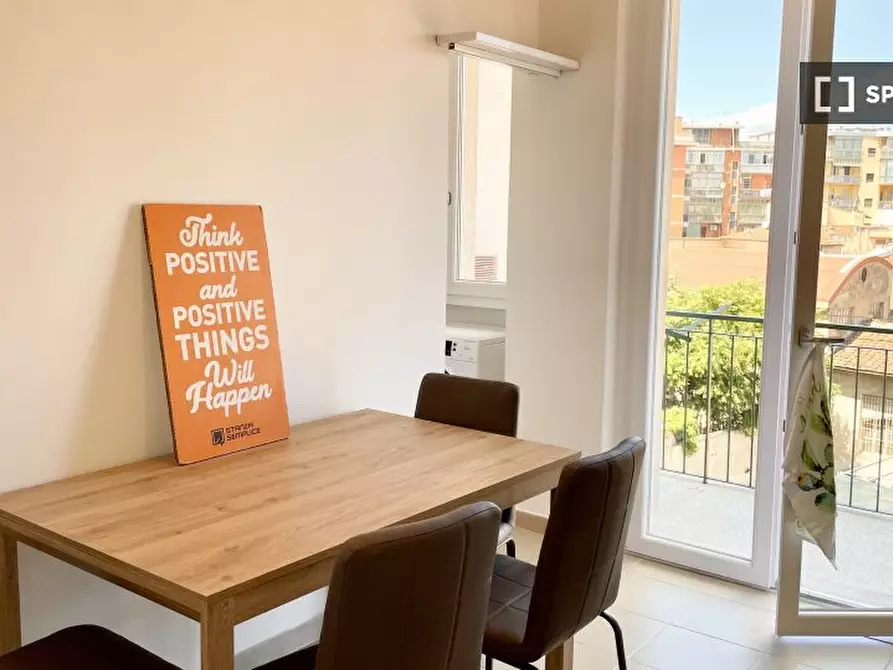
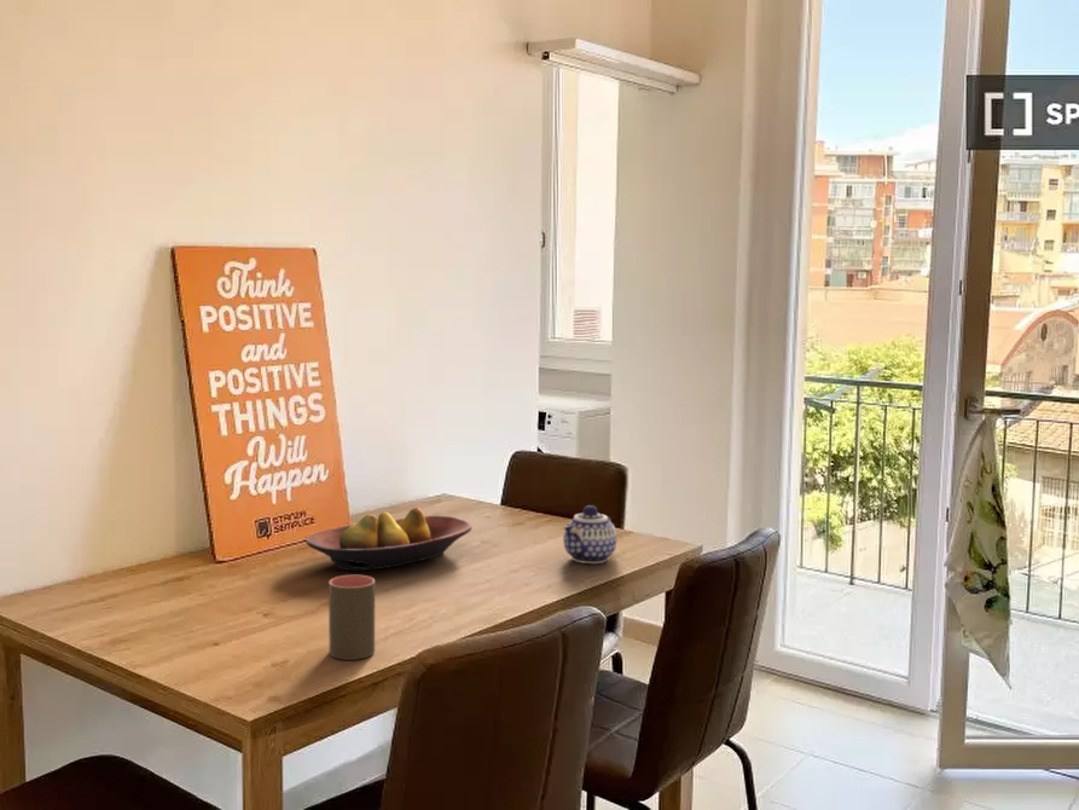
+ cup (352, 617)
+ teapot (590, 532)
+ fruit bowl (391, 534)
